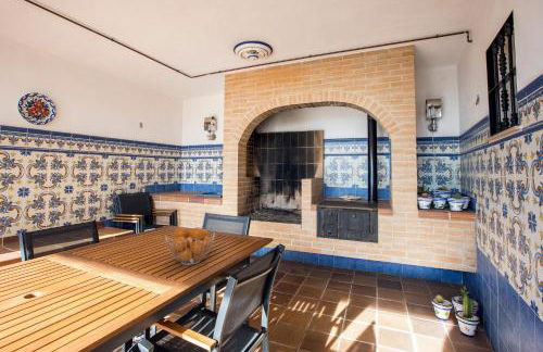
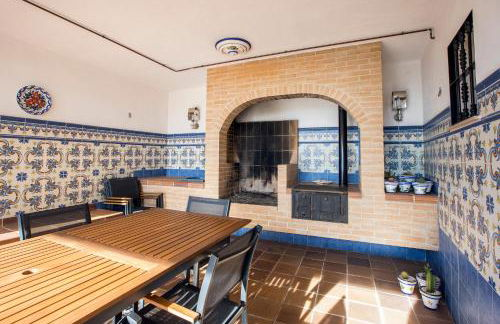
- fruit basket (190, 243)
